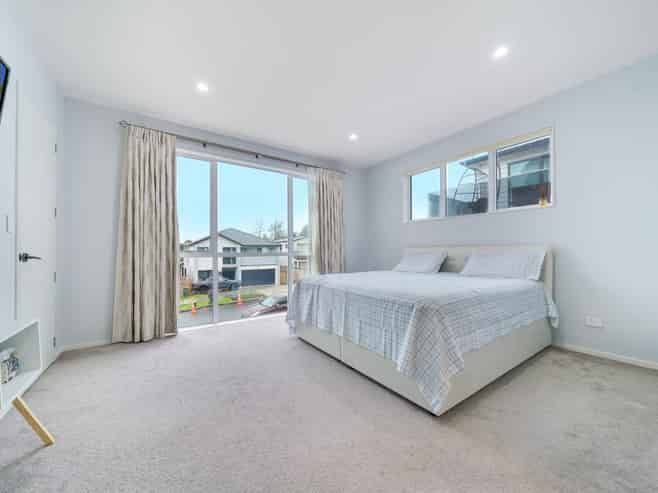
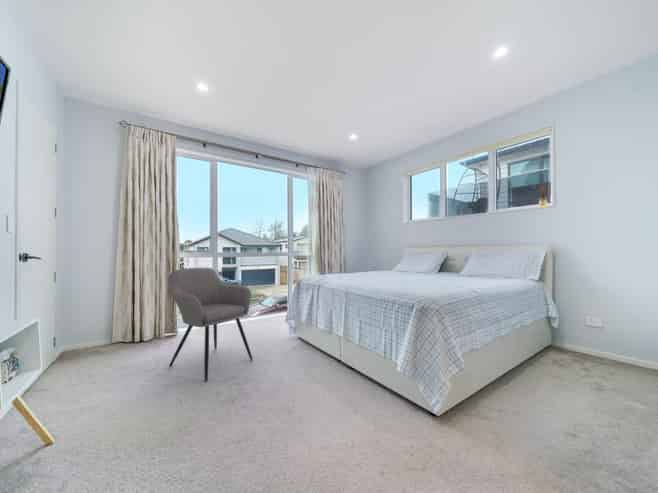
+ armchair (210, 315)
